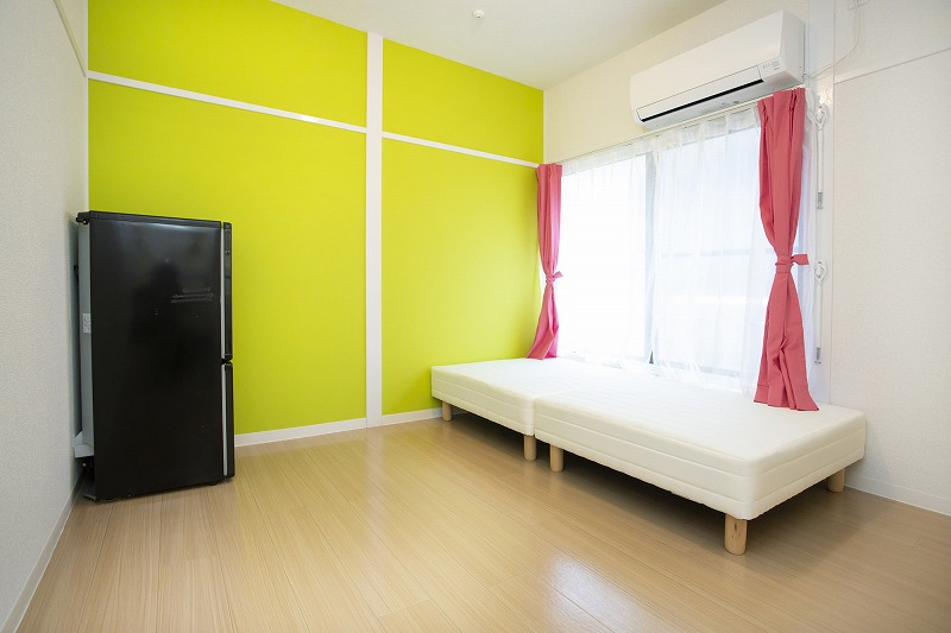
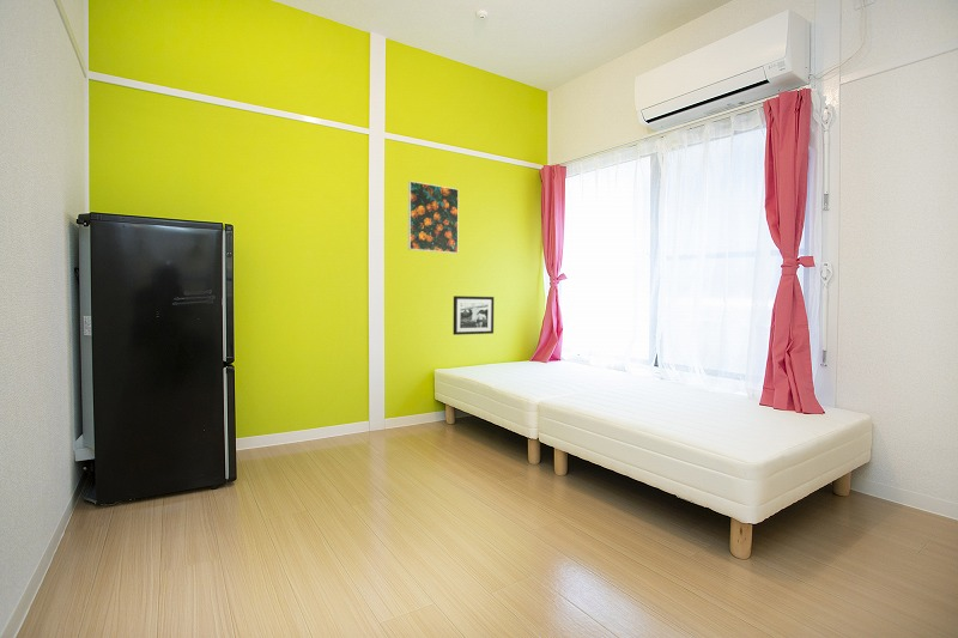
+ picture frame (473, 315)
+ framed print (433, 218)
